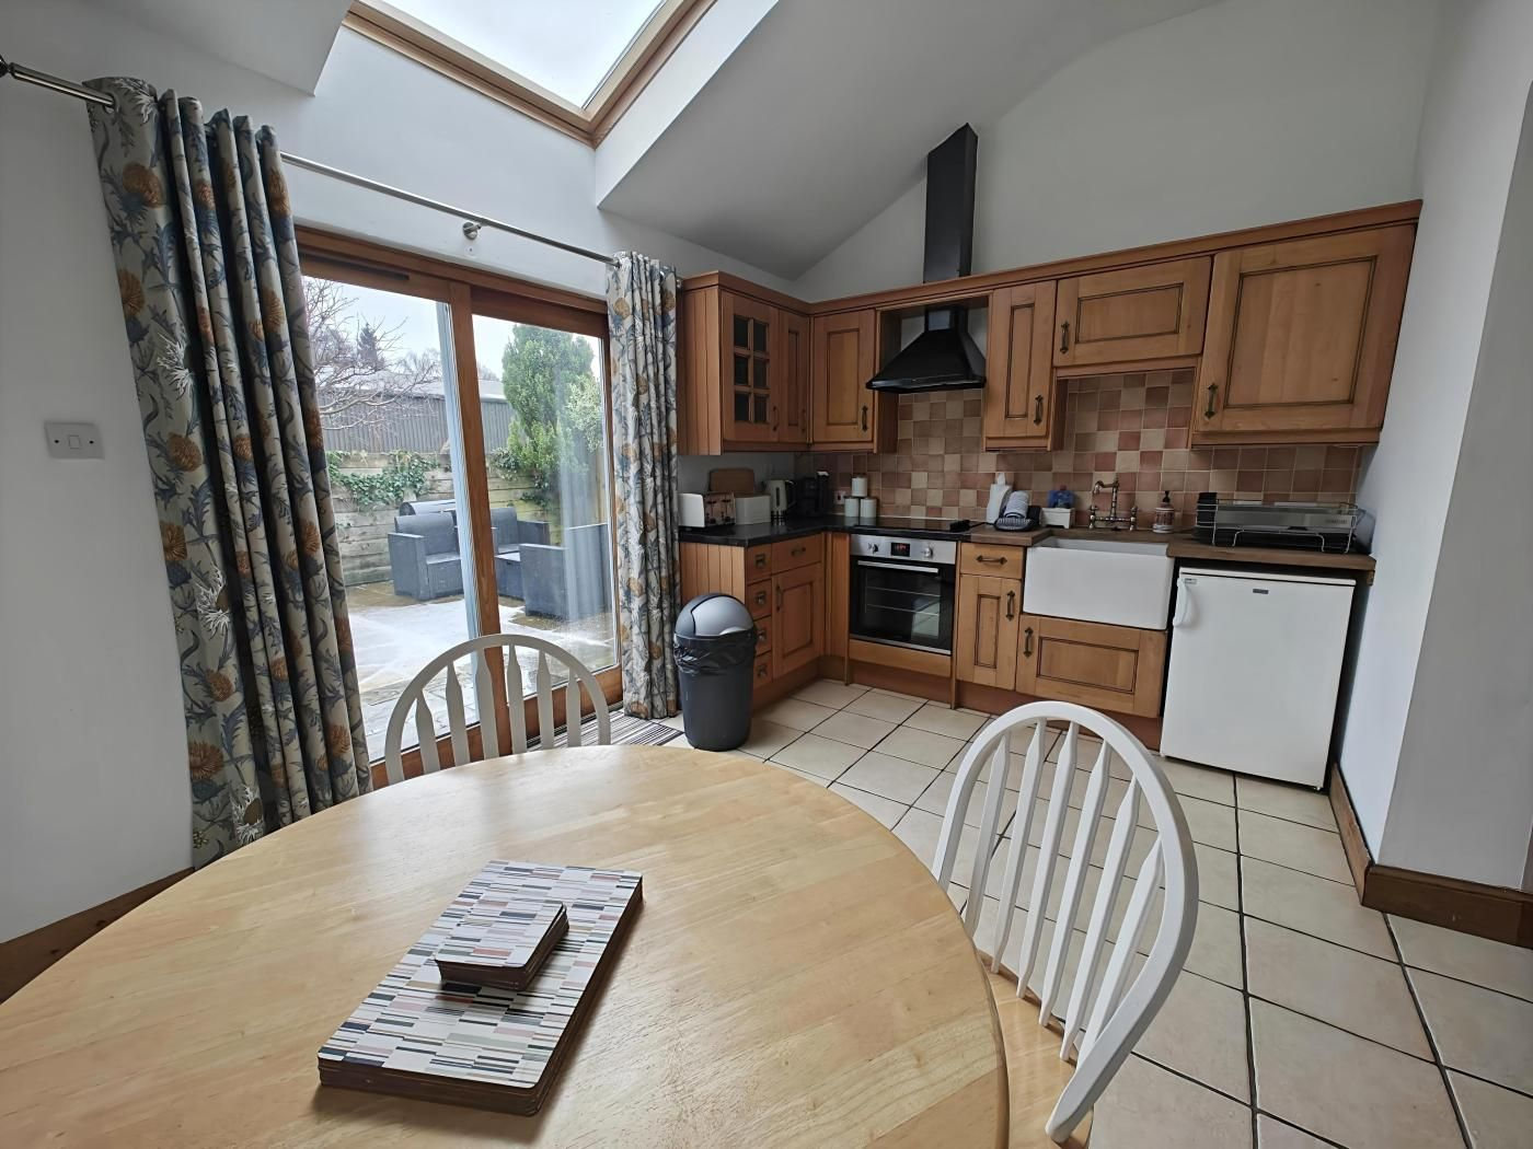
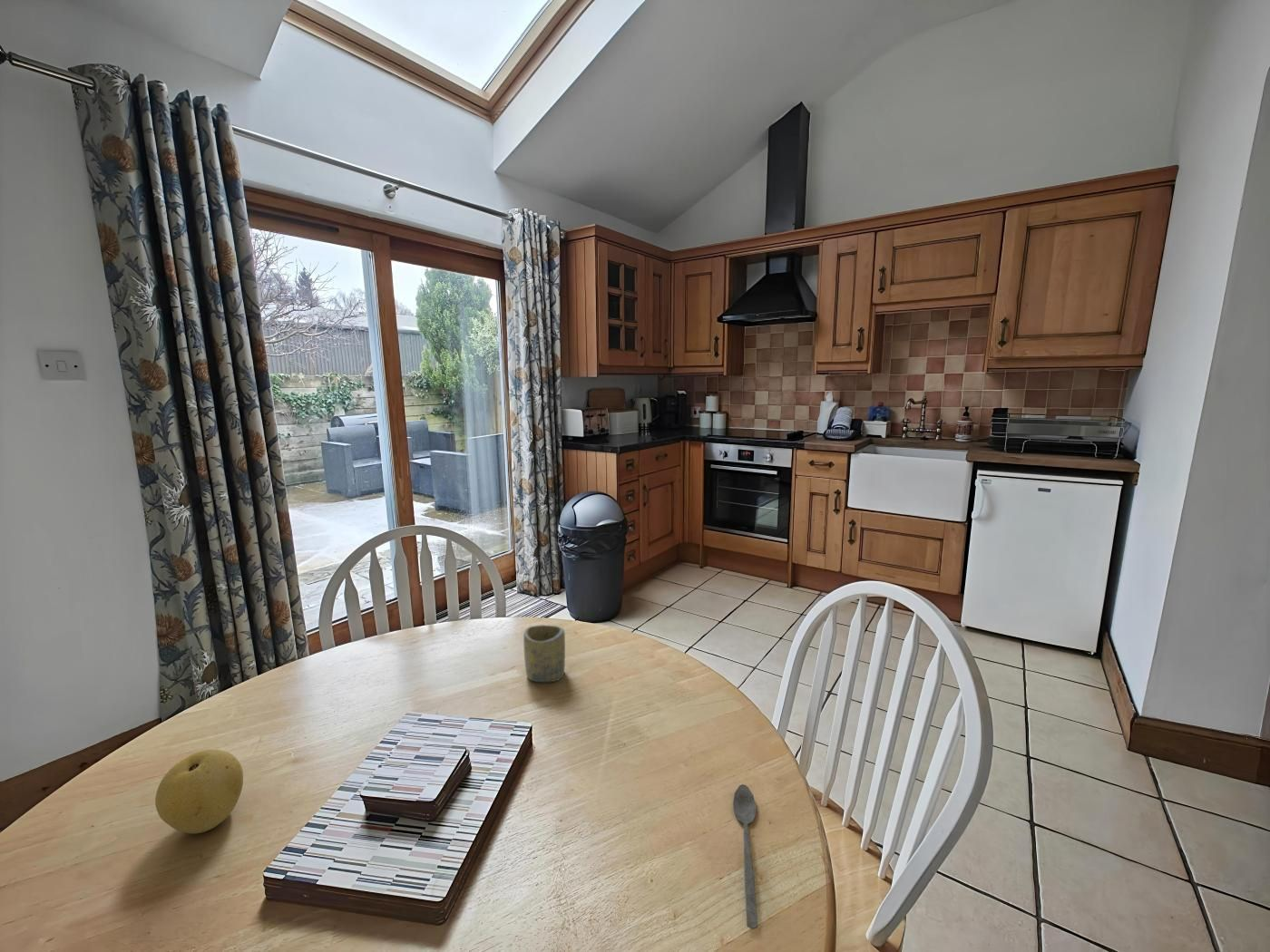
+ cup (544, 653)
+ spoon (747, 846)
+ fruit (200, 791)
